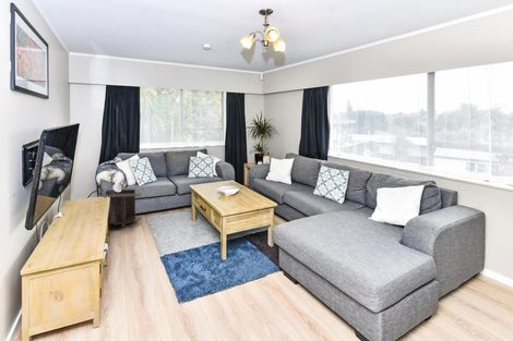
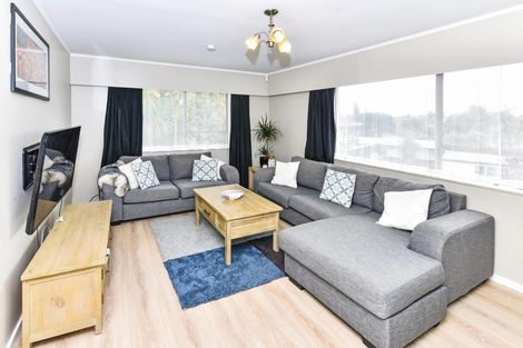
- side table (121, 208)
